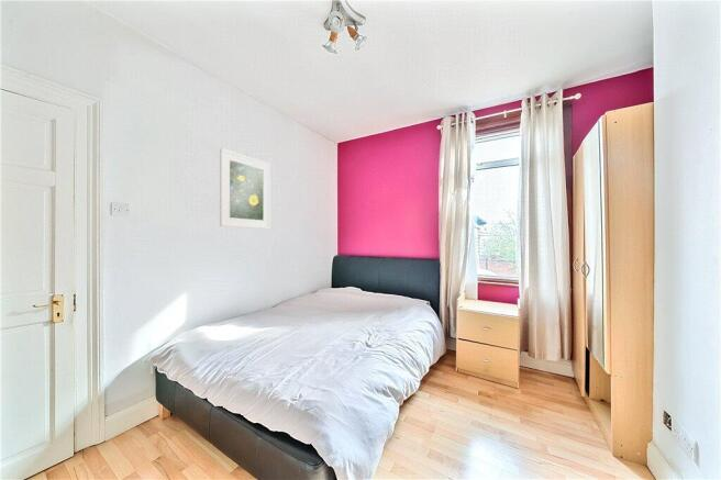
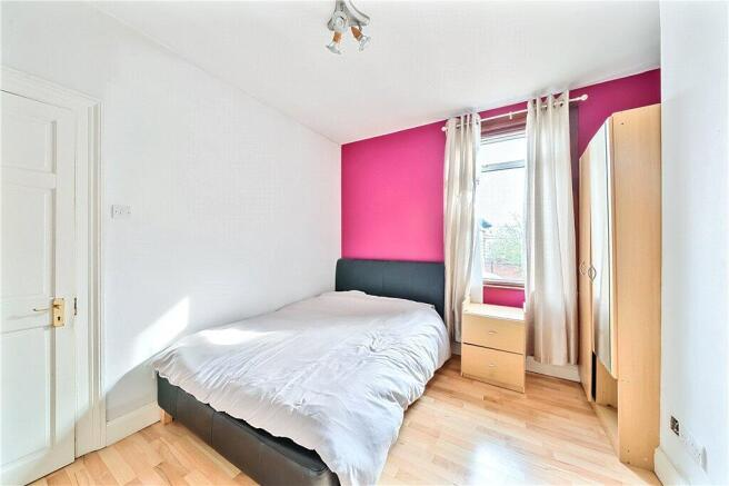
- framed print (246, 191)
